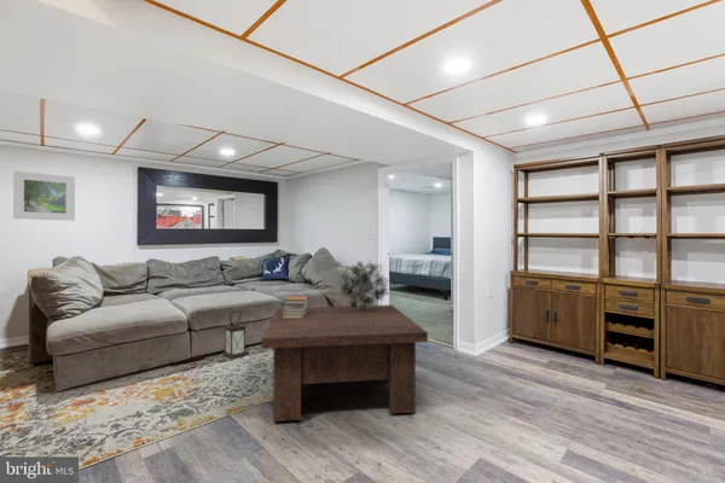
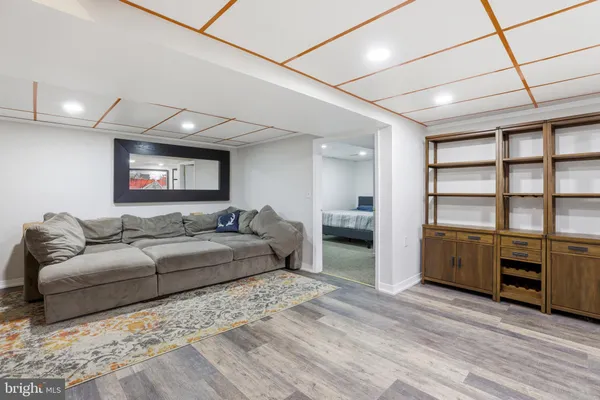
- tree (362, 285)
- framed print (45, 197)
- coffee table (340, 353)
- book stack (295, 305)
- lantern (234, 332)
